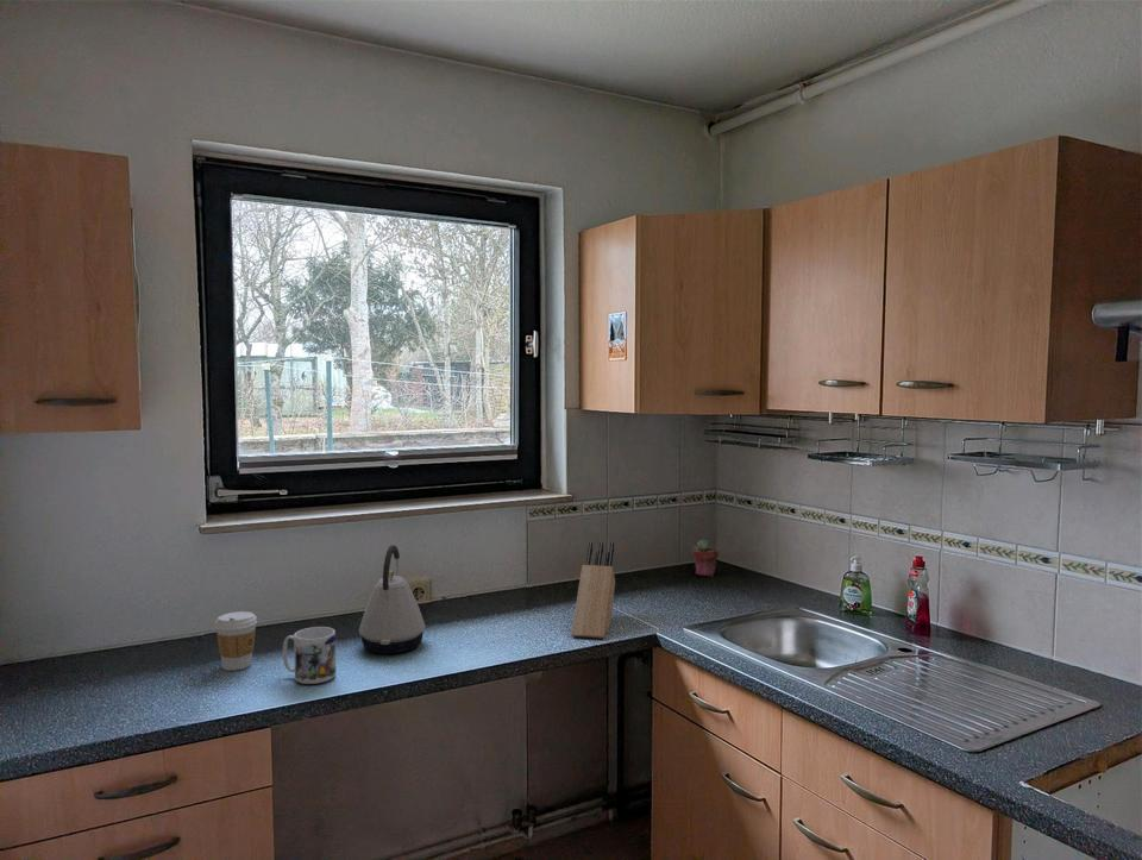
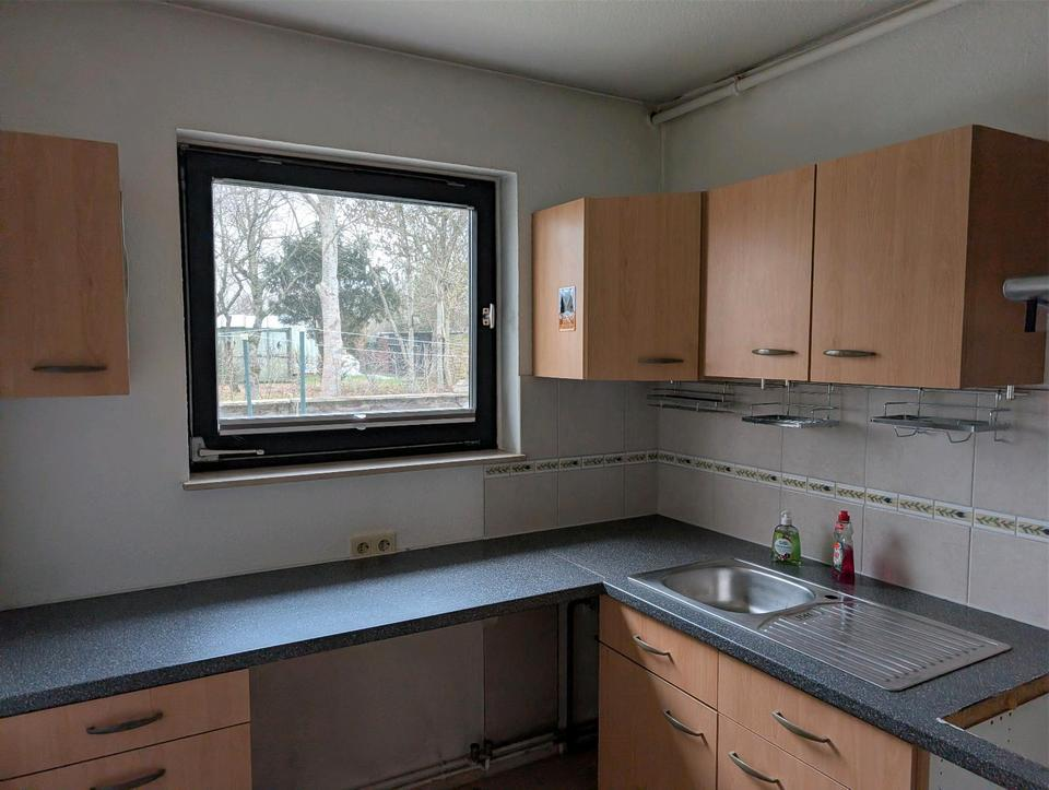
- mug (308, 654)
- potted succulent (704, 557)
- kettle (391, 595)
- coffee cup (236, 640)
- knife block (595, 586)
